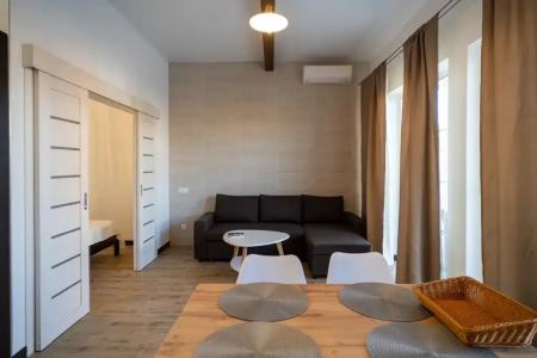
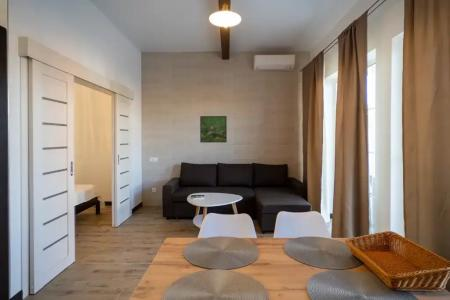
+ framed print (213, 129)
